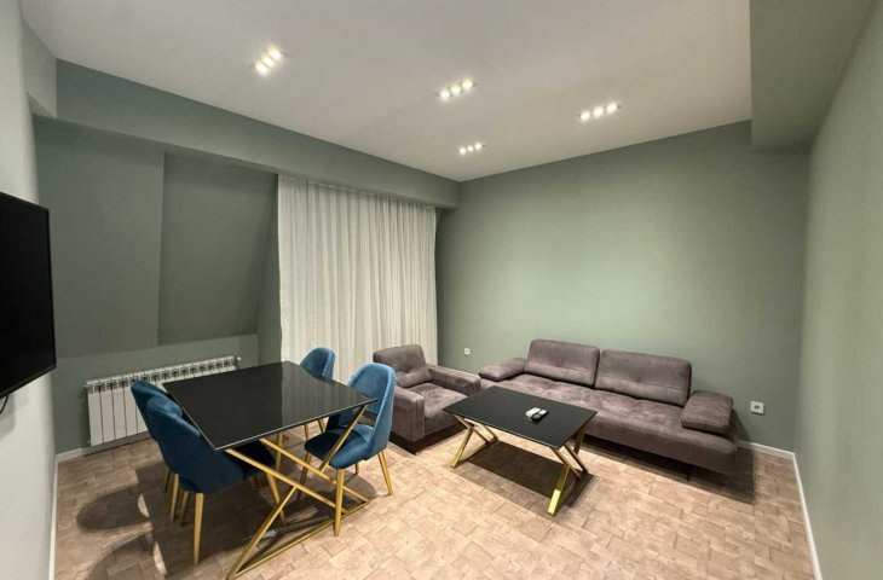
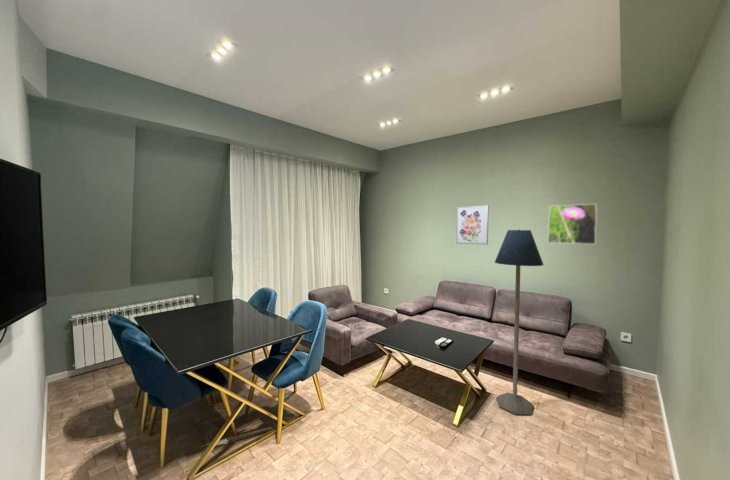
+ wall art (472, 225)
+ floor lamp (516, 317)
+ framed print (571, 224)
